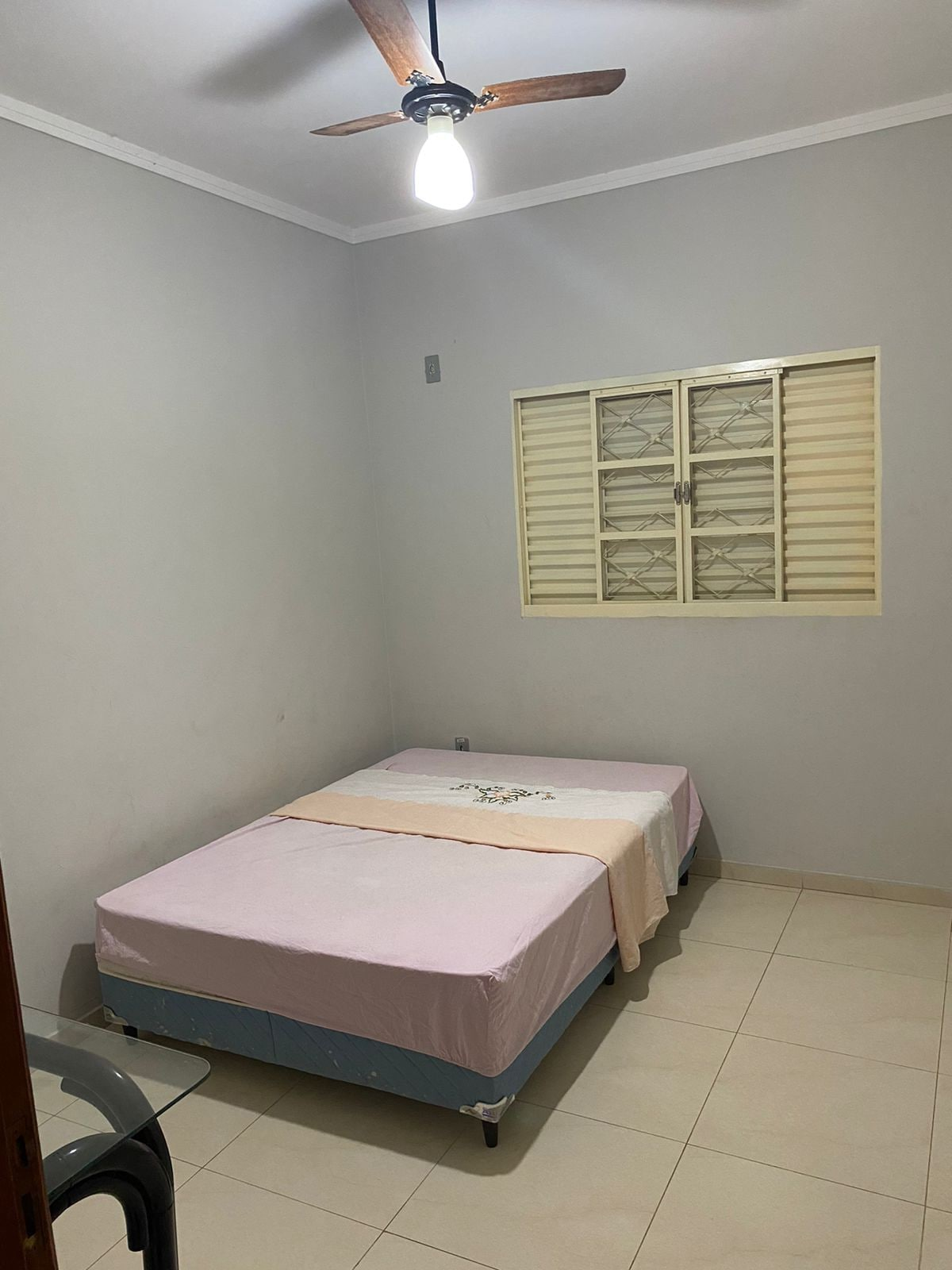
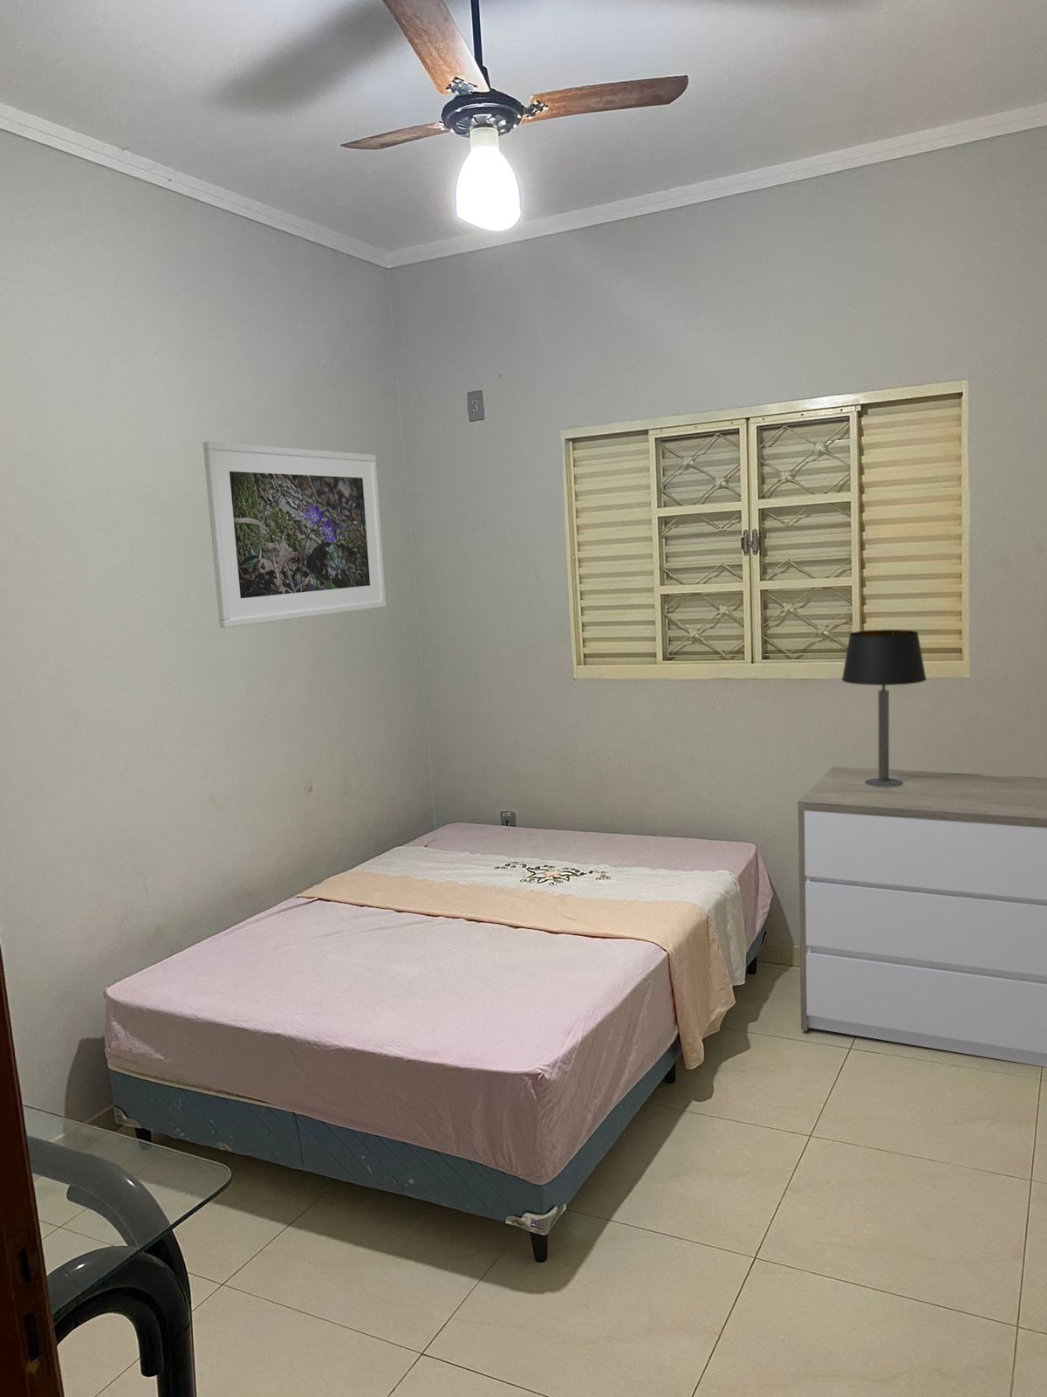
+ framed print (305, 534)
+ dresser (944, 904)
+ table lamp (883, 708)
